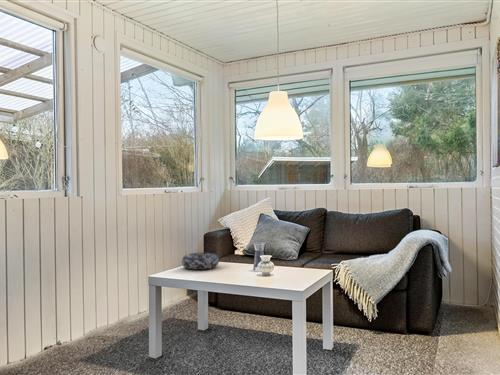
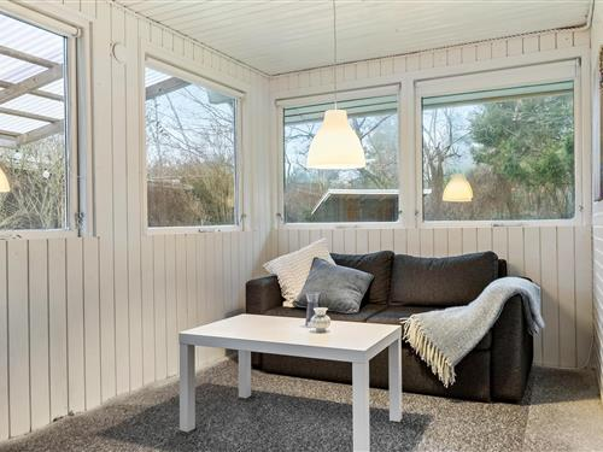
- decorative bowl (200, 261)
